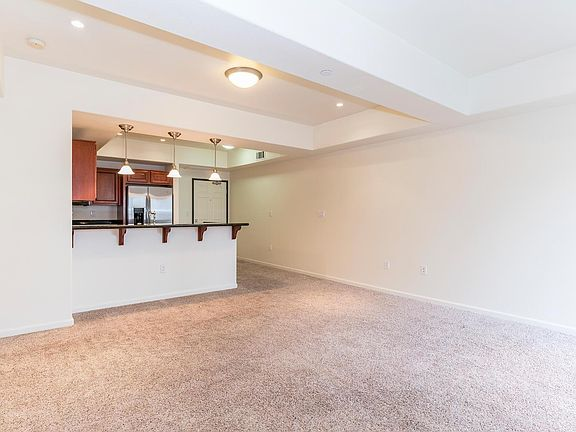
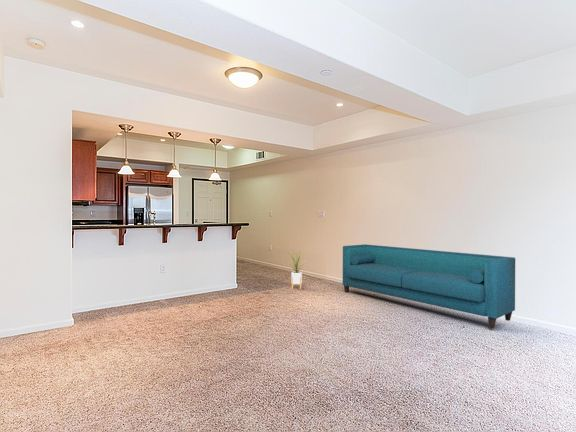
+ house plant (296, 267)
+ sofa (414, 278)
